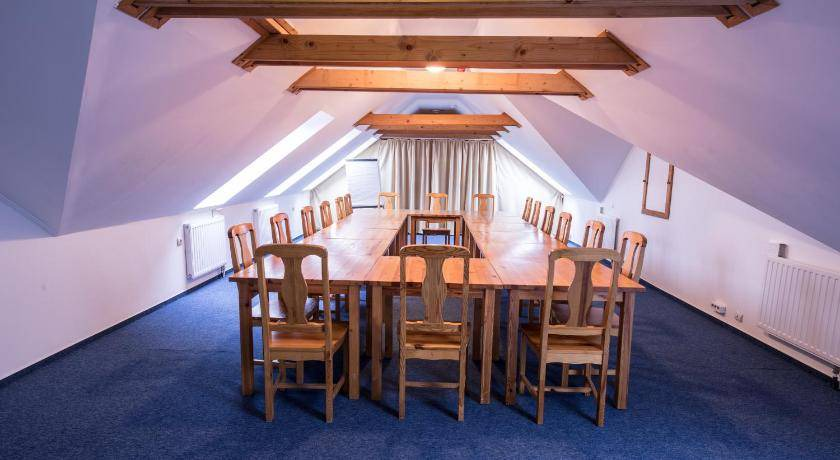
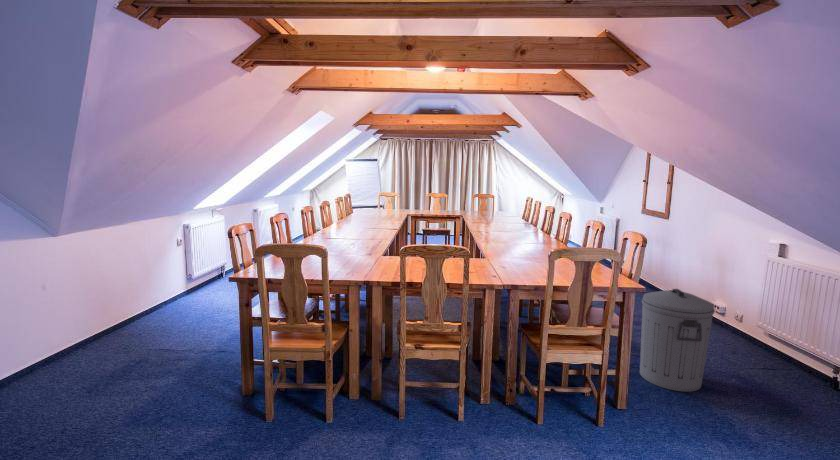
+ trash can (673, 334)
